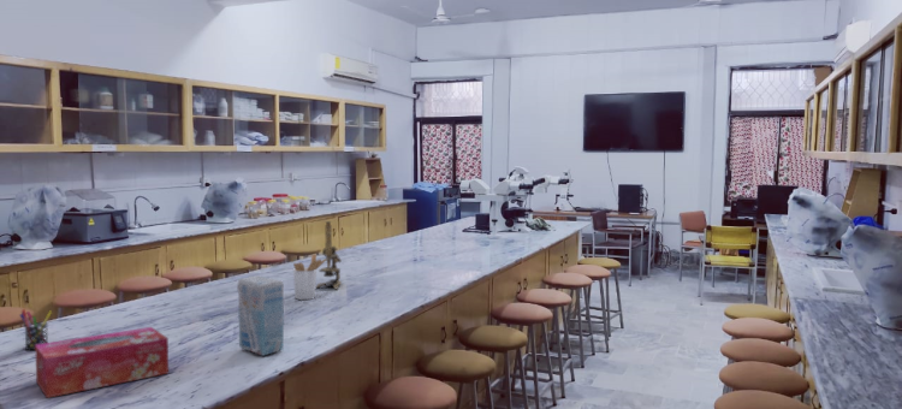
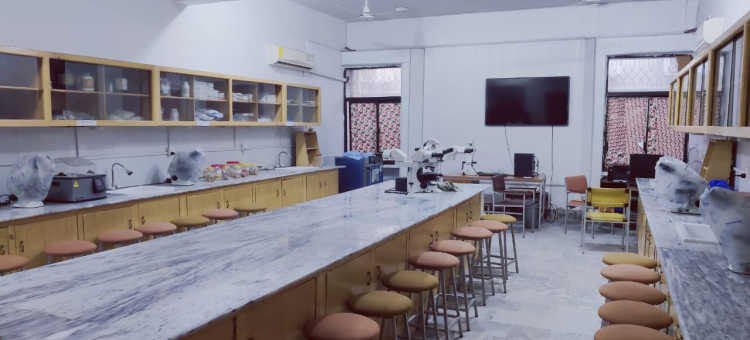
- napkin (261, 314)
- microscope (331, 253)
- tissue box (103, 358)
- pen holder (34, 328)
- utensil holder (309, 277)
